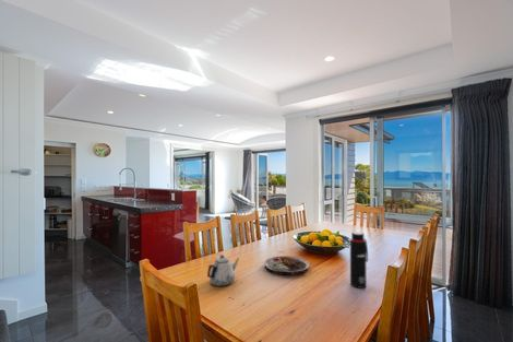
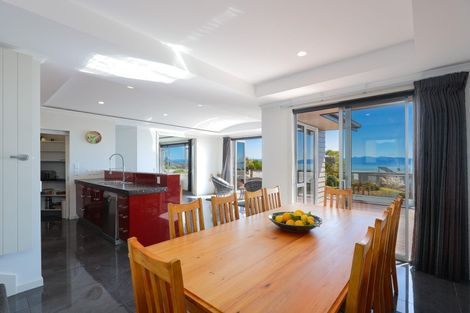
- plate (286, 263)
- water bottle (359, 259)
- teapot (224, 268)
